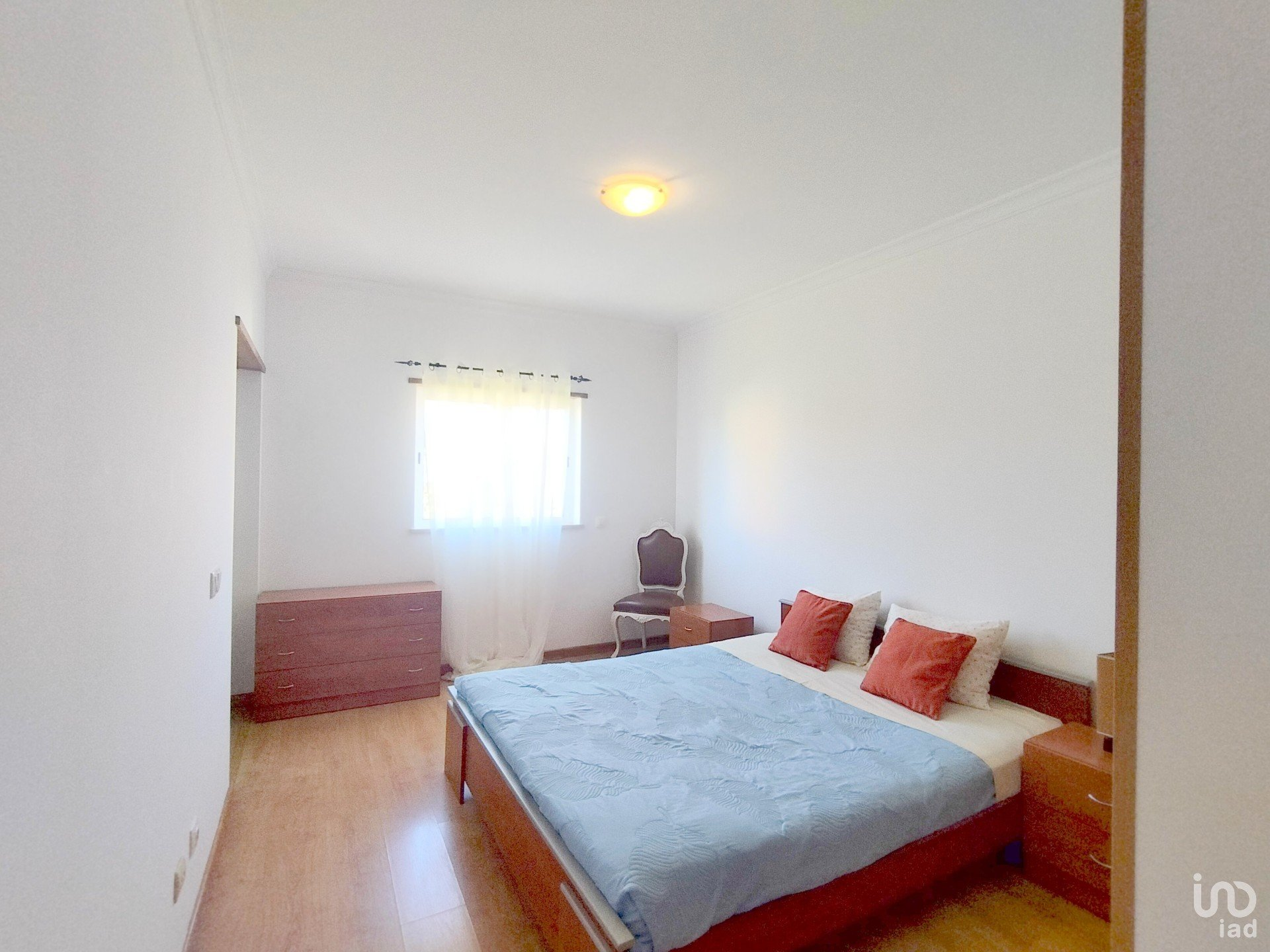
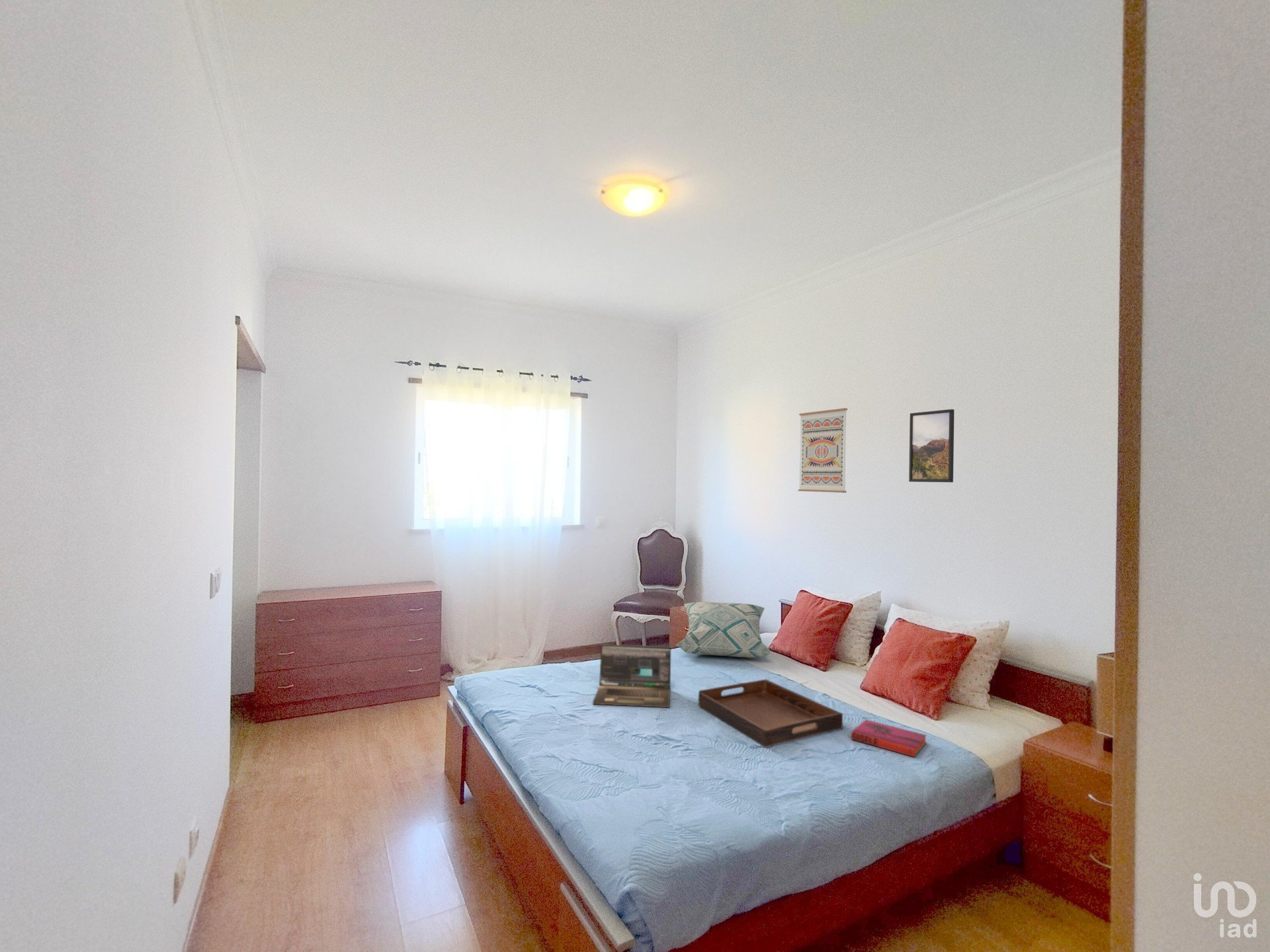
+ laptop (633, 674)
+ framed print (931, 446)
+ wall art (822, 451)
+ decorative pillow (723, 628)
+ hardback book (888, 737)
+ serving tray (765, 709)
